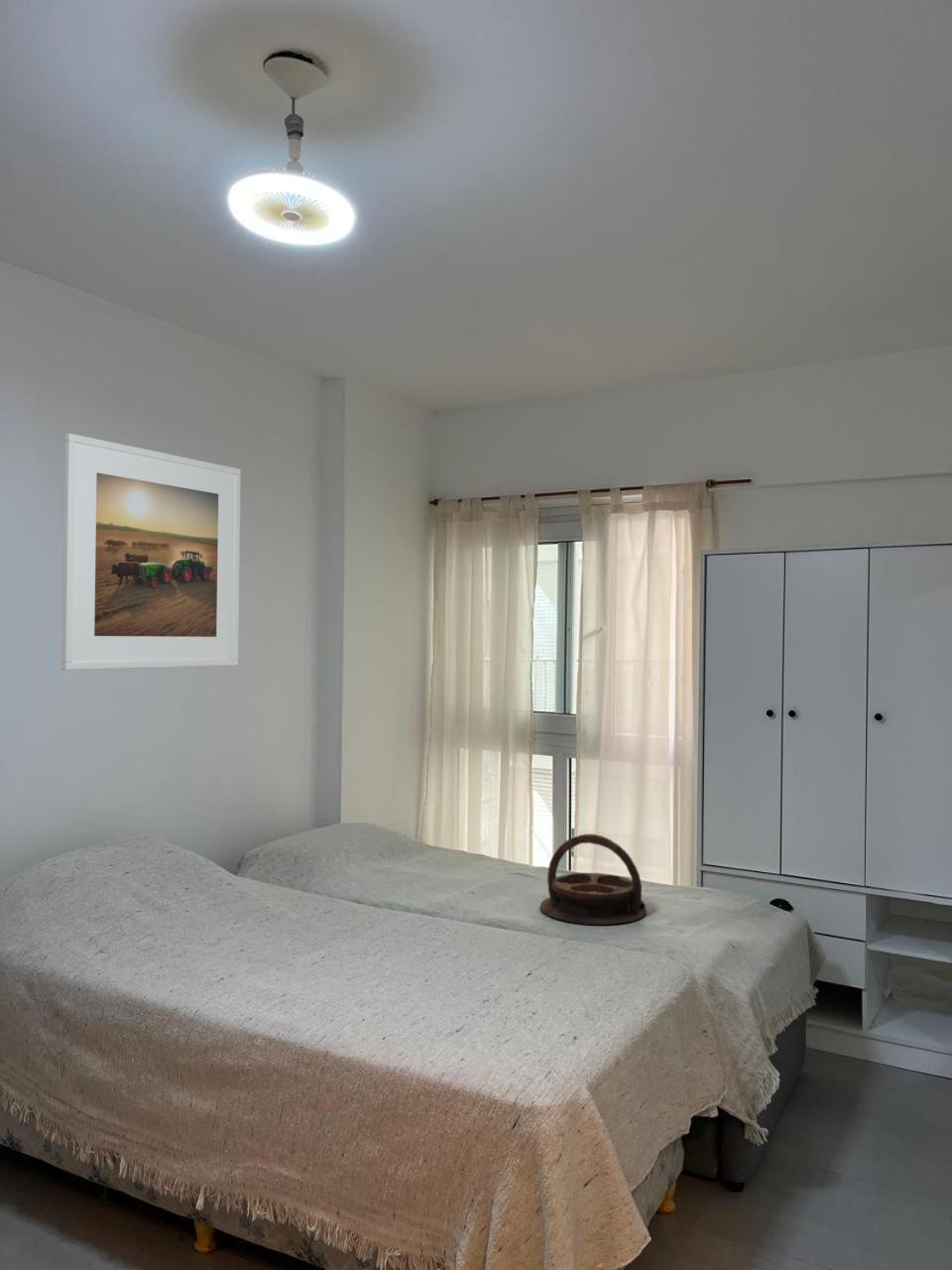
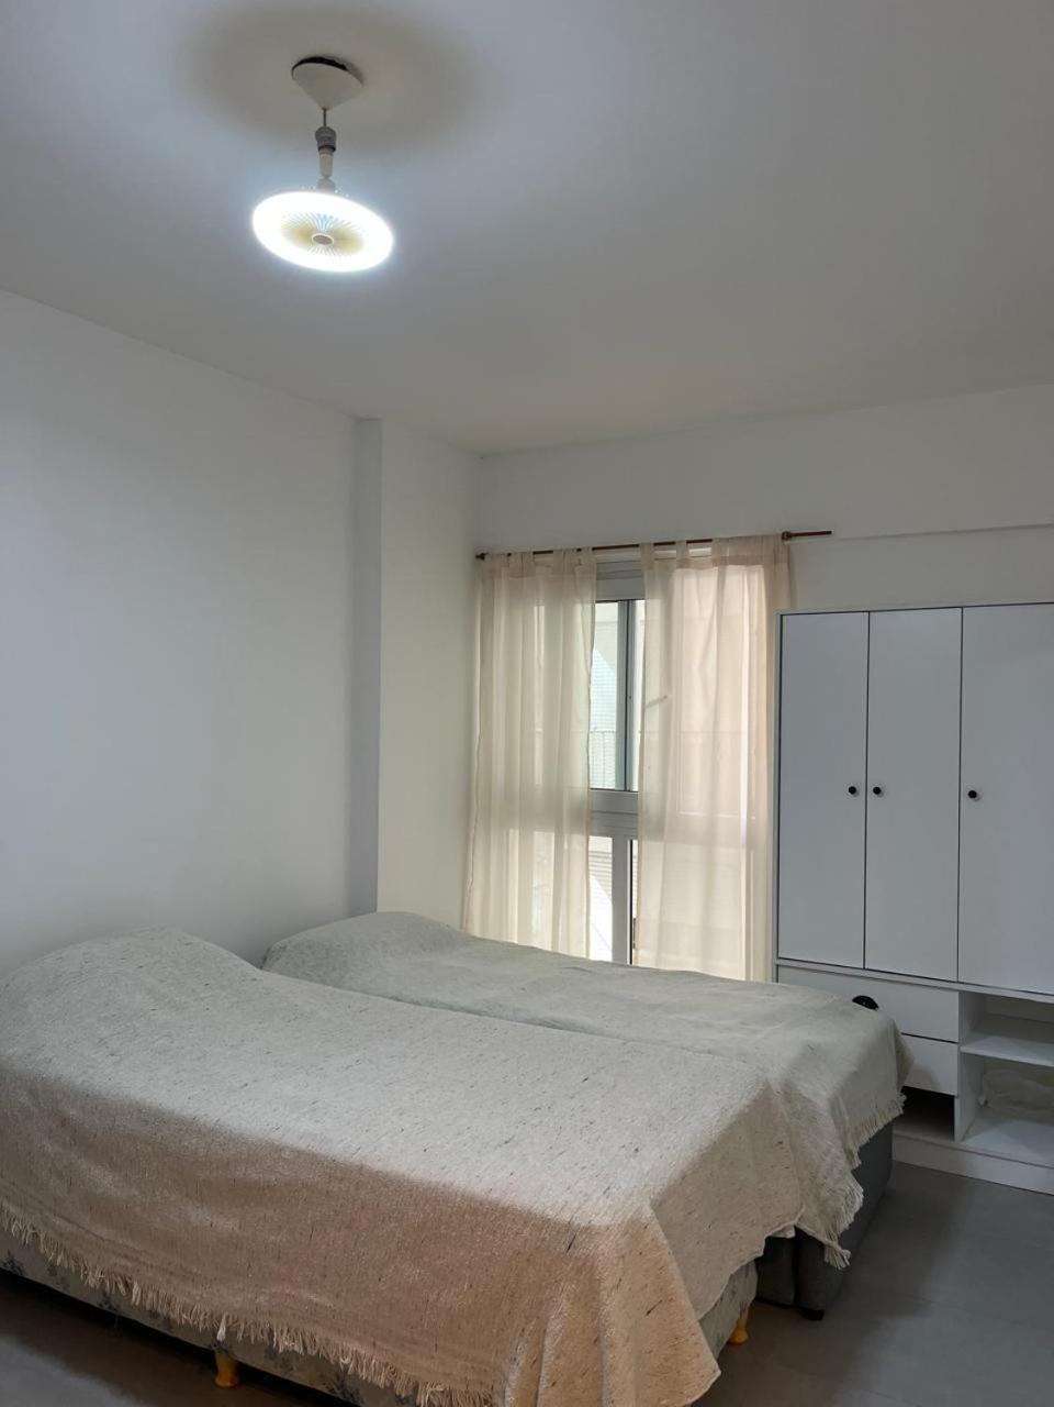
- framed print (159, 560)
- serving tray (593, 873)
